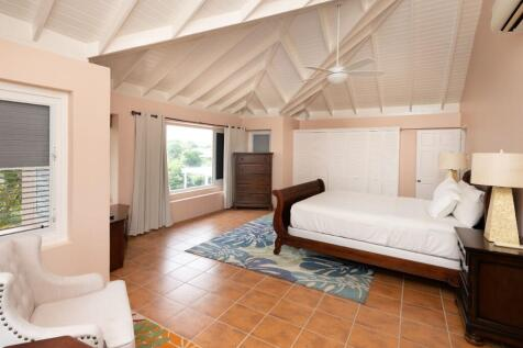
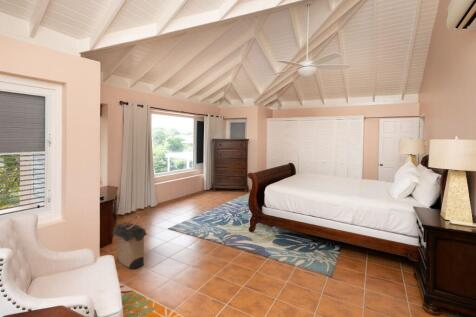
+ laundry hamper (129, 239)
